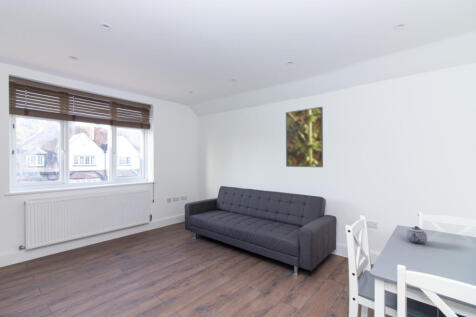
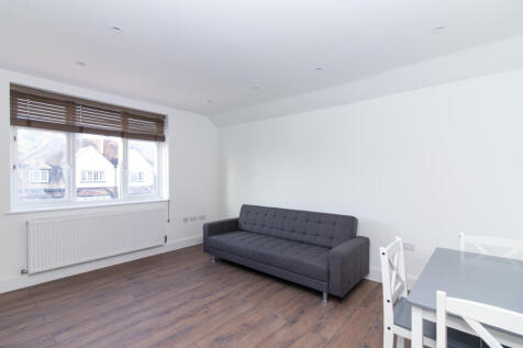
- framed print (303, 138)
- teapot (416, 234)
